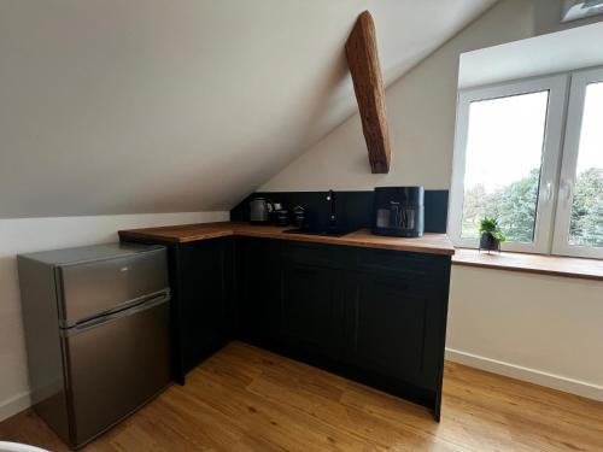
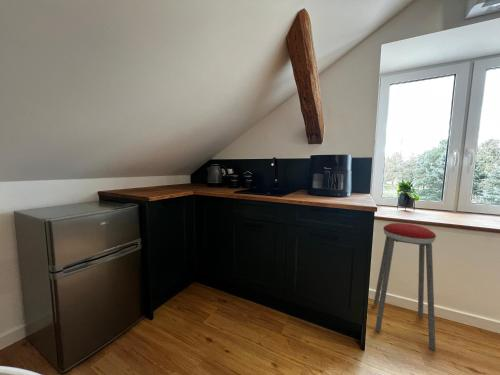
+ music stool (389, 272)
